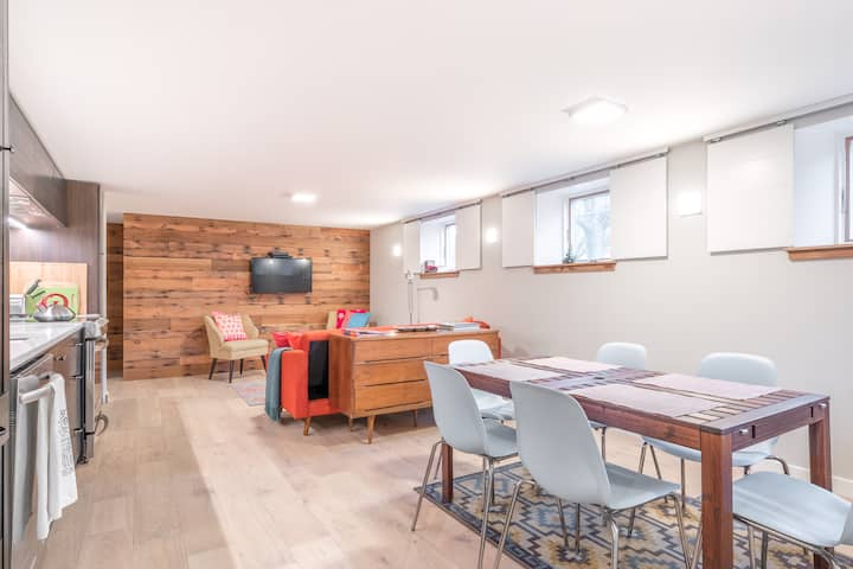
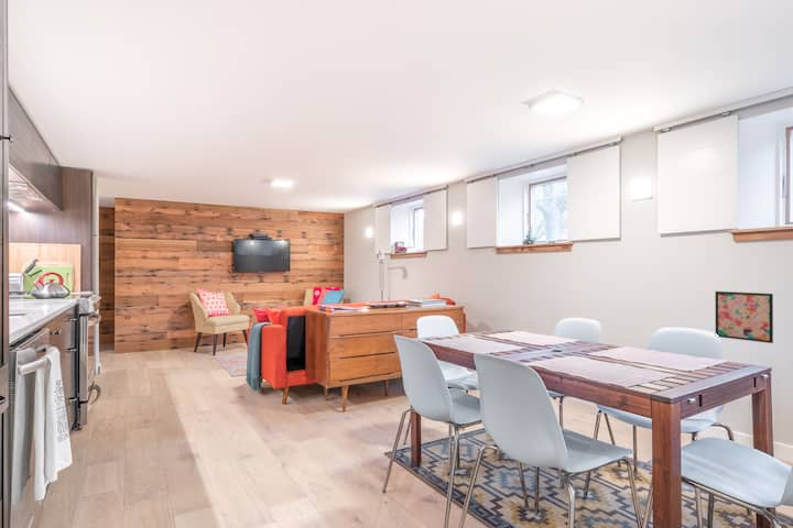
+ wall art (742, 316)
